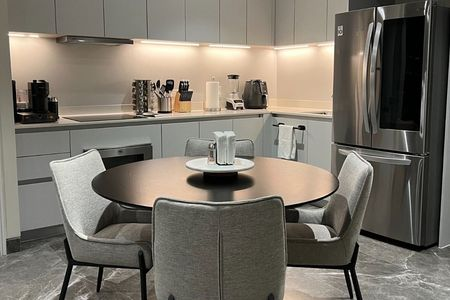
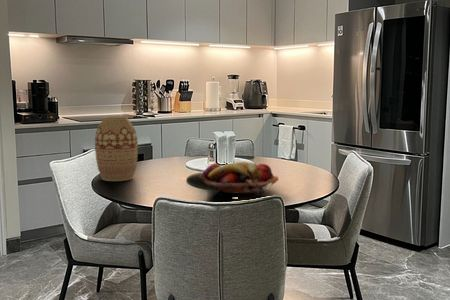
+ vase (116, 147)
+ fruit basket (240, 176)
